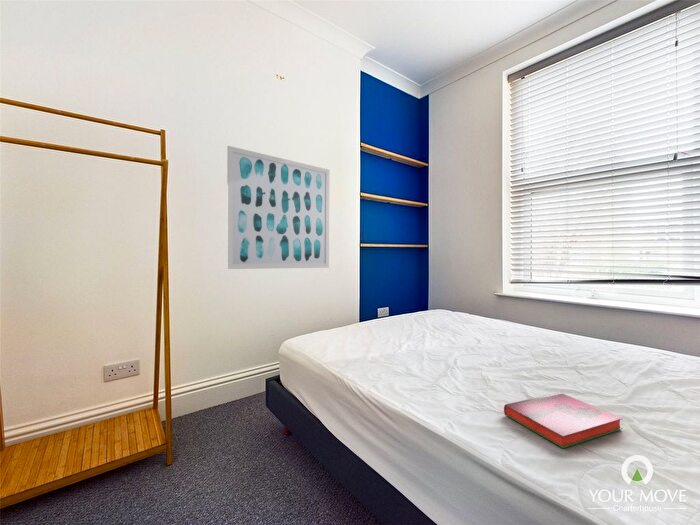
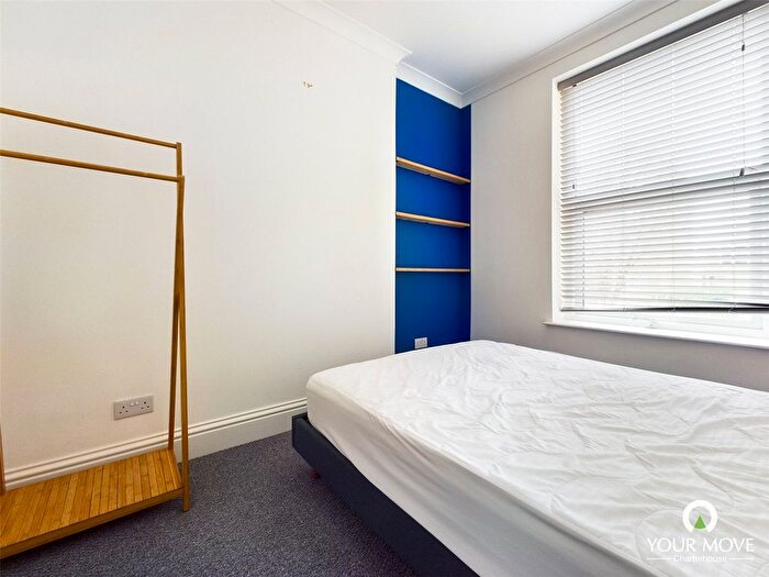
- wall art (283, 213)
- hardback book (560, 416)
